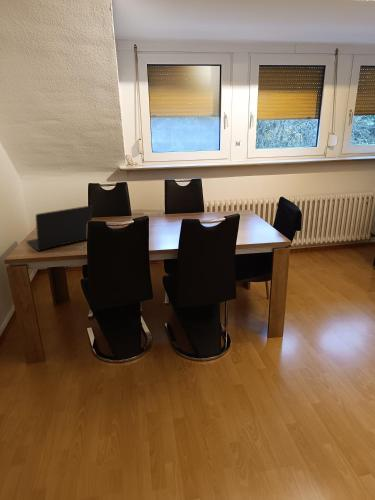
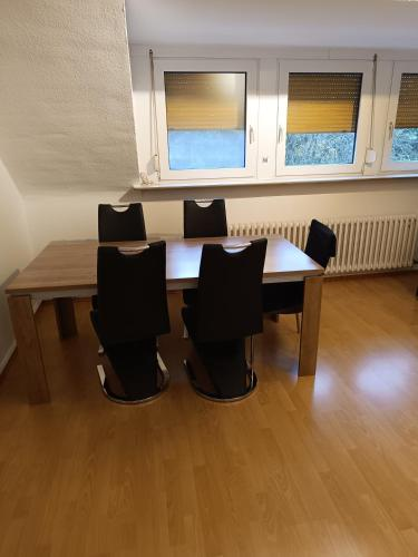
- laptop (58, 224)
